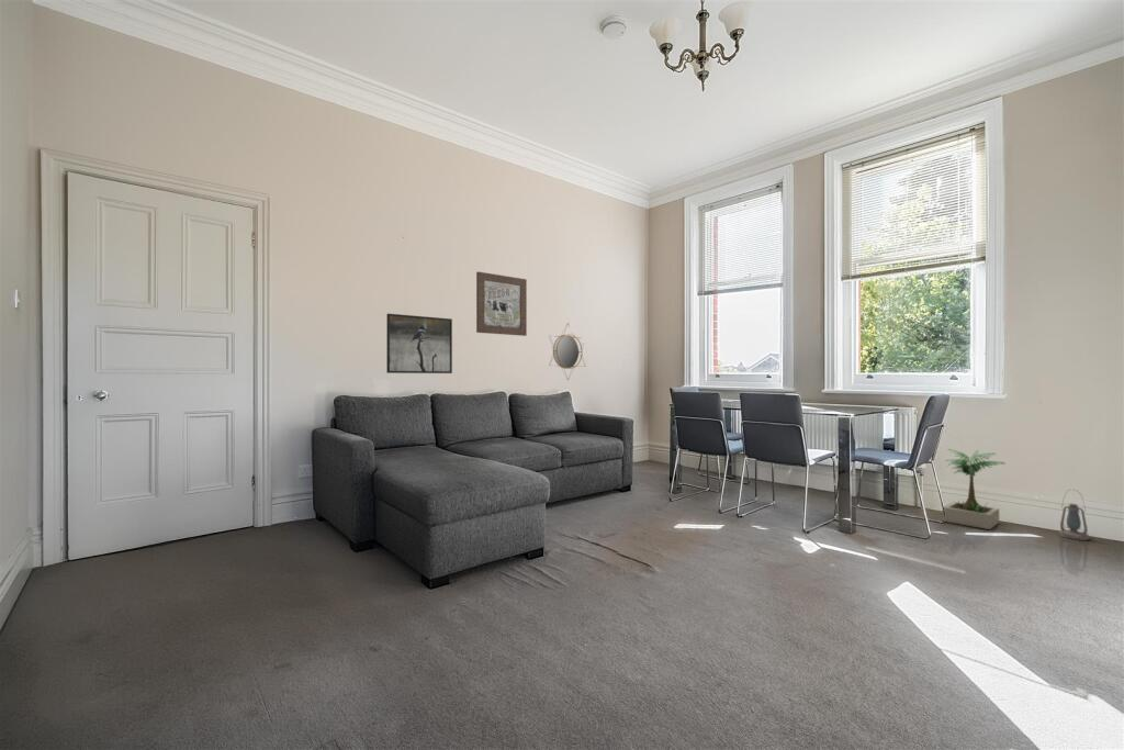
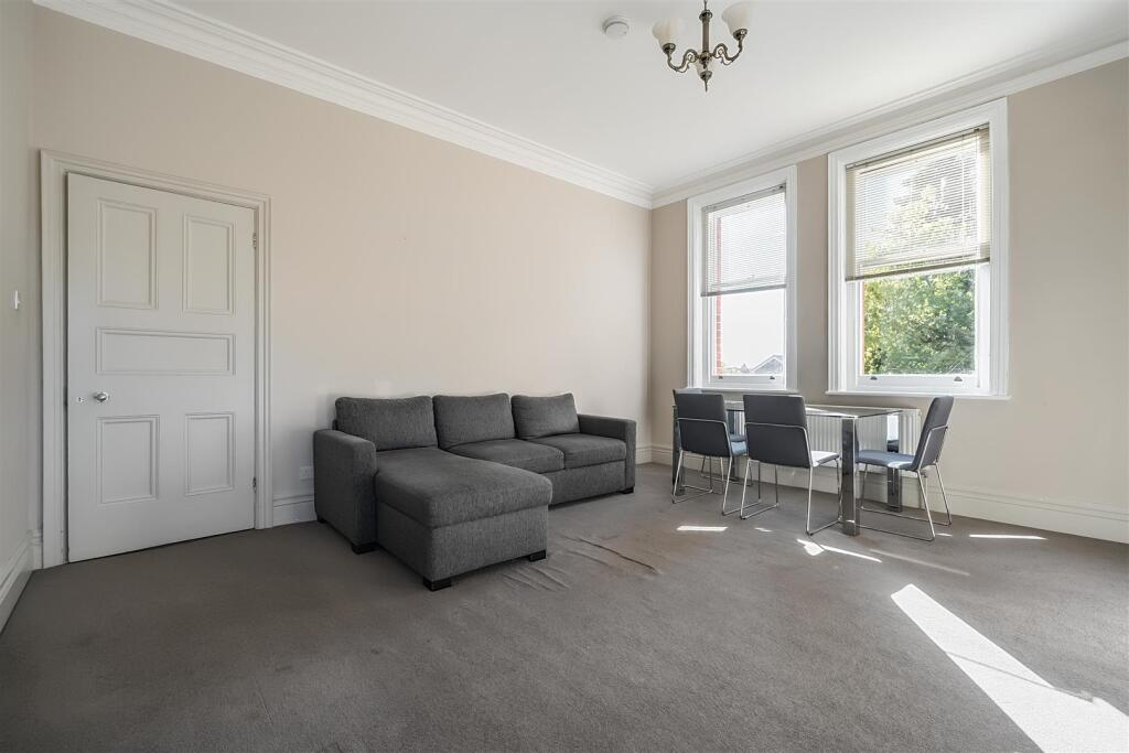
- potted plant (973, 486)
- home mirror (567, 351)
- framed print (420, 344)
- lantern (1074, 513)
- wall art (502, 304)
